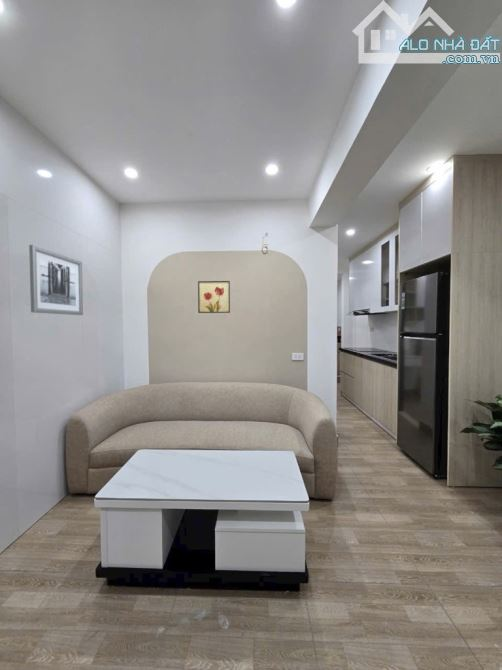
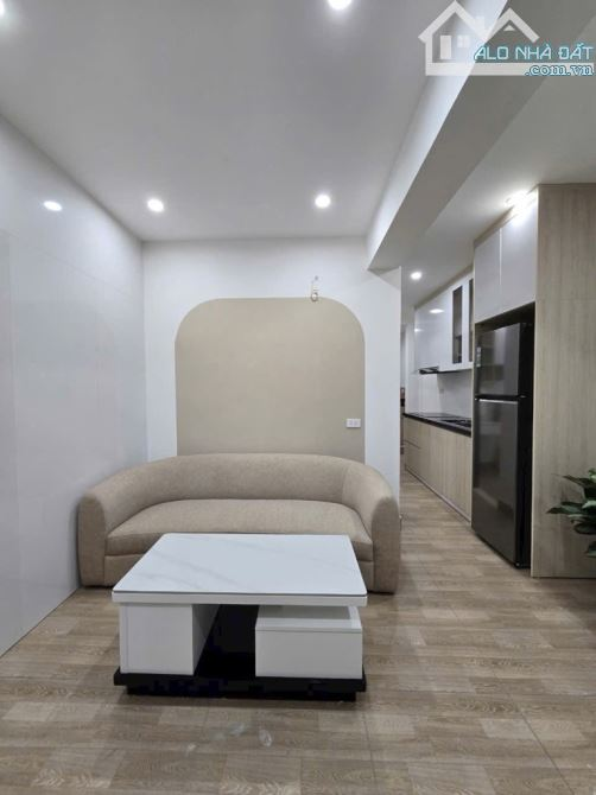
- wall art (59, 284)
- wall art (214, 297)
